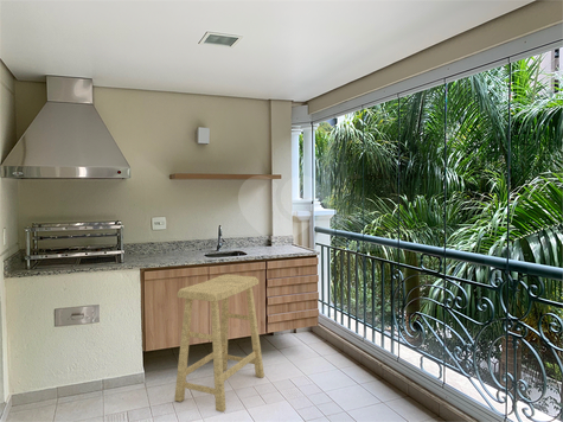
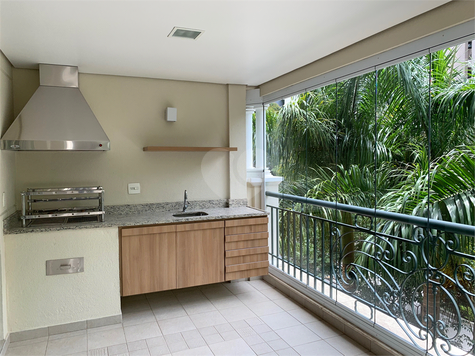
- stool (220, 335)
